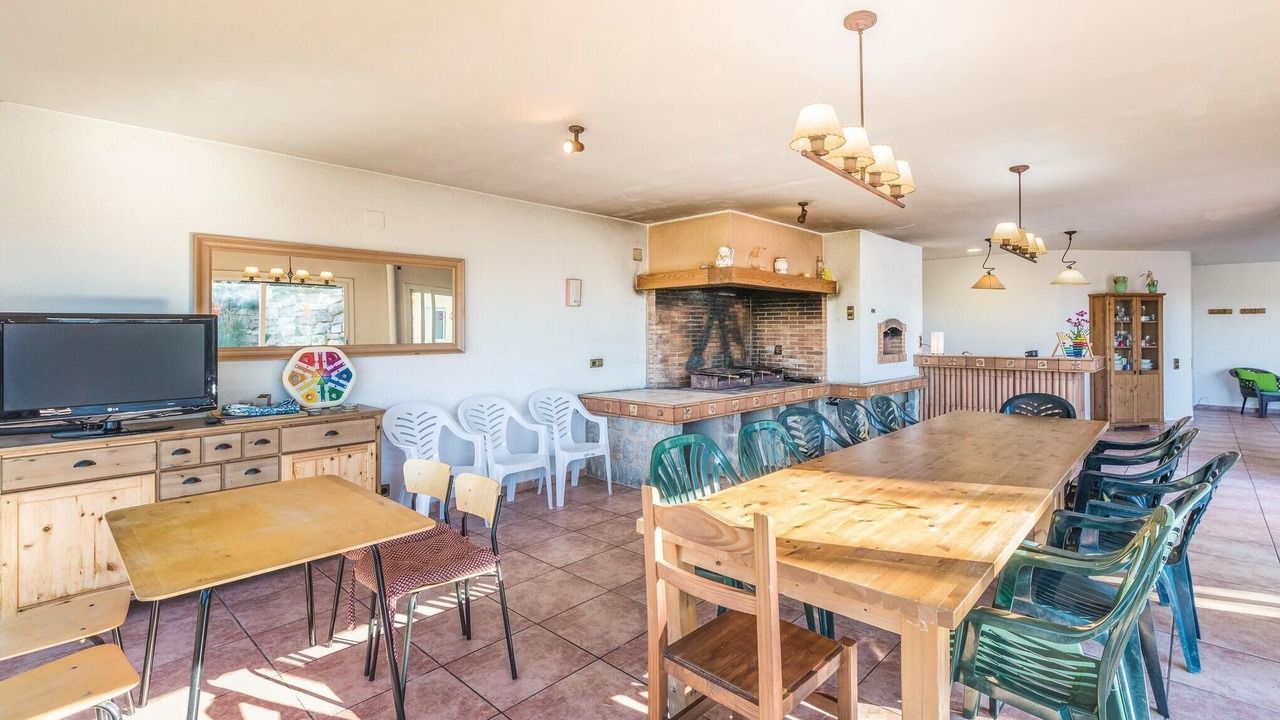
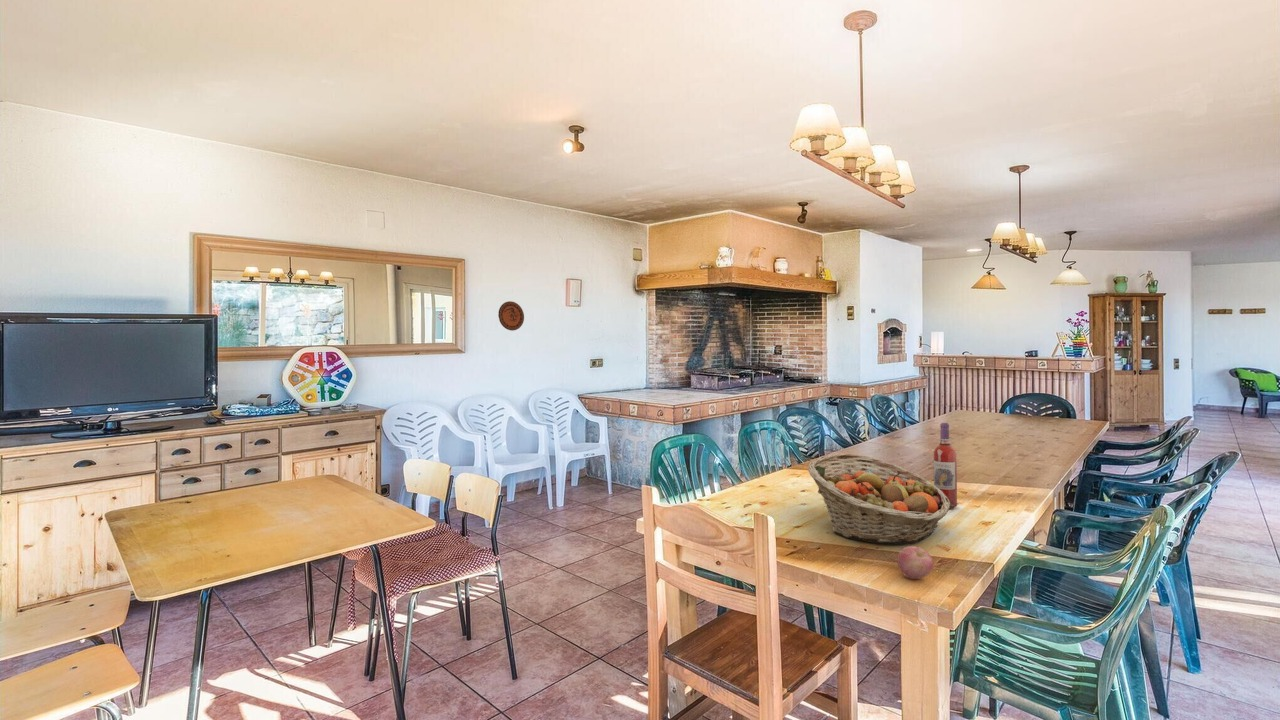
+ apple (915, 562)
+ fruit basket (877, 495)
+ wine bottle (945, 464)
+ decorative plate (511, 316)
